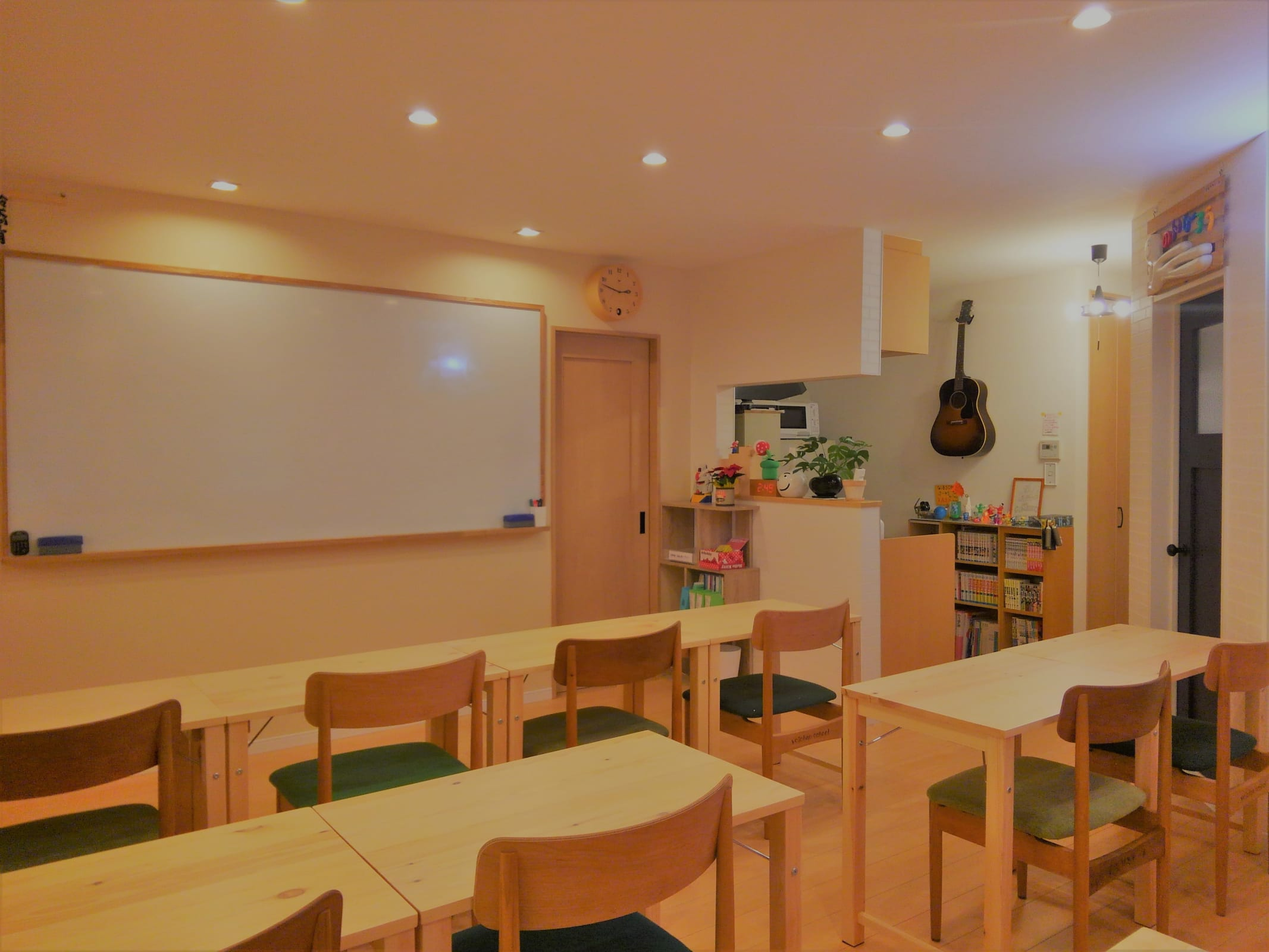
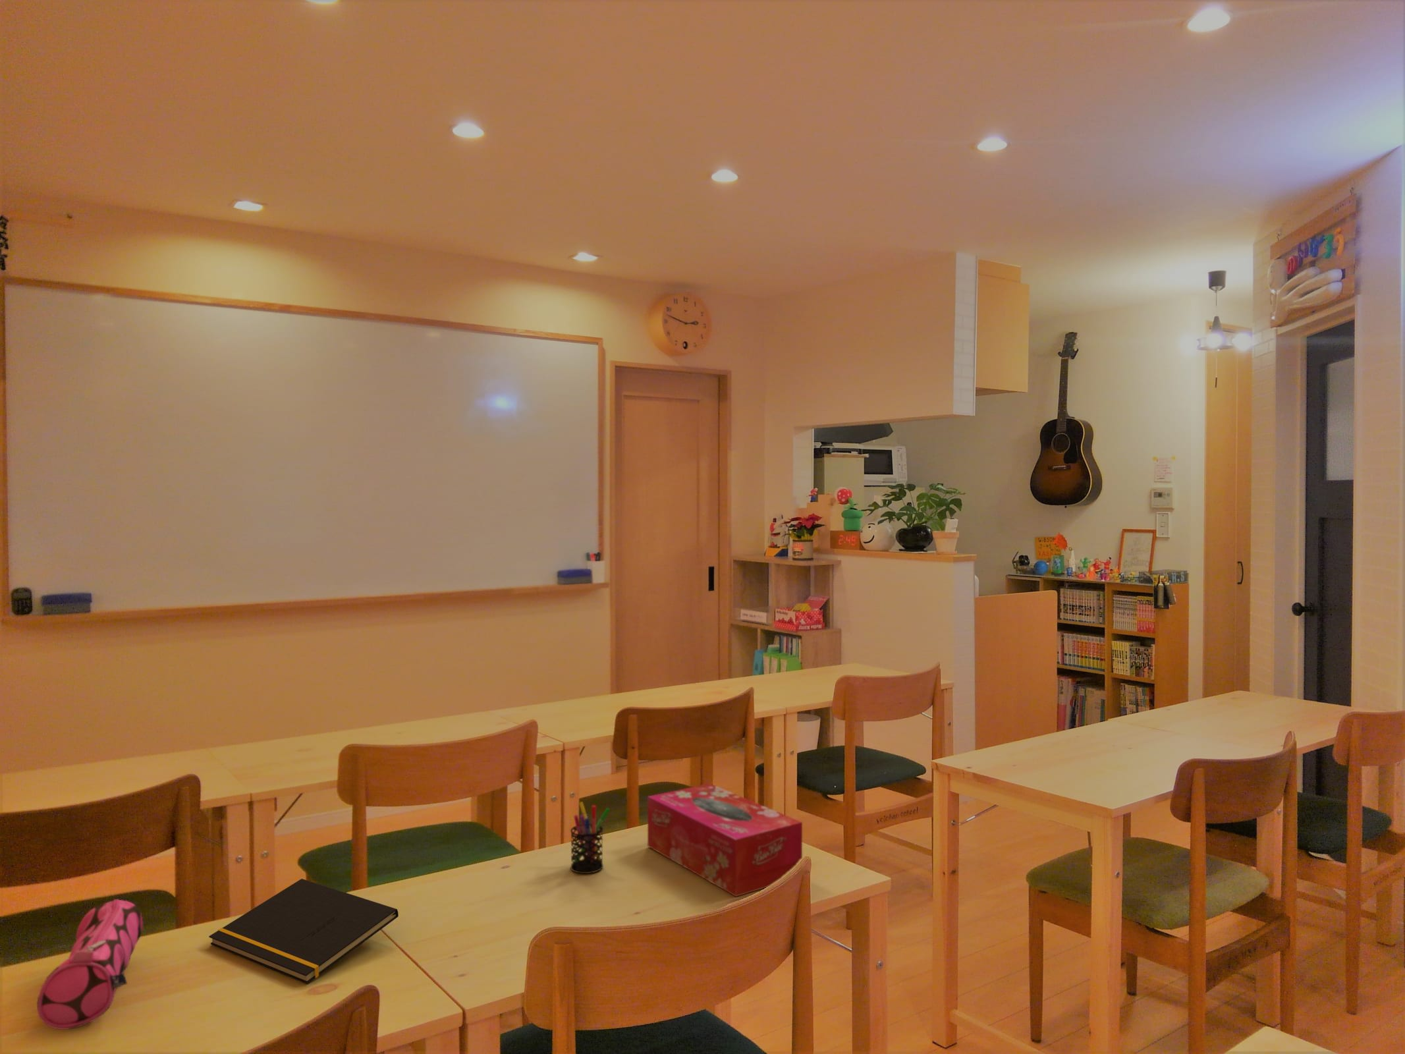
+ pen holder (591, 834)
+ notepad (304, 927)
+ pencil case (96, 955)
+ tissue box (721, 835)
